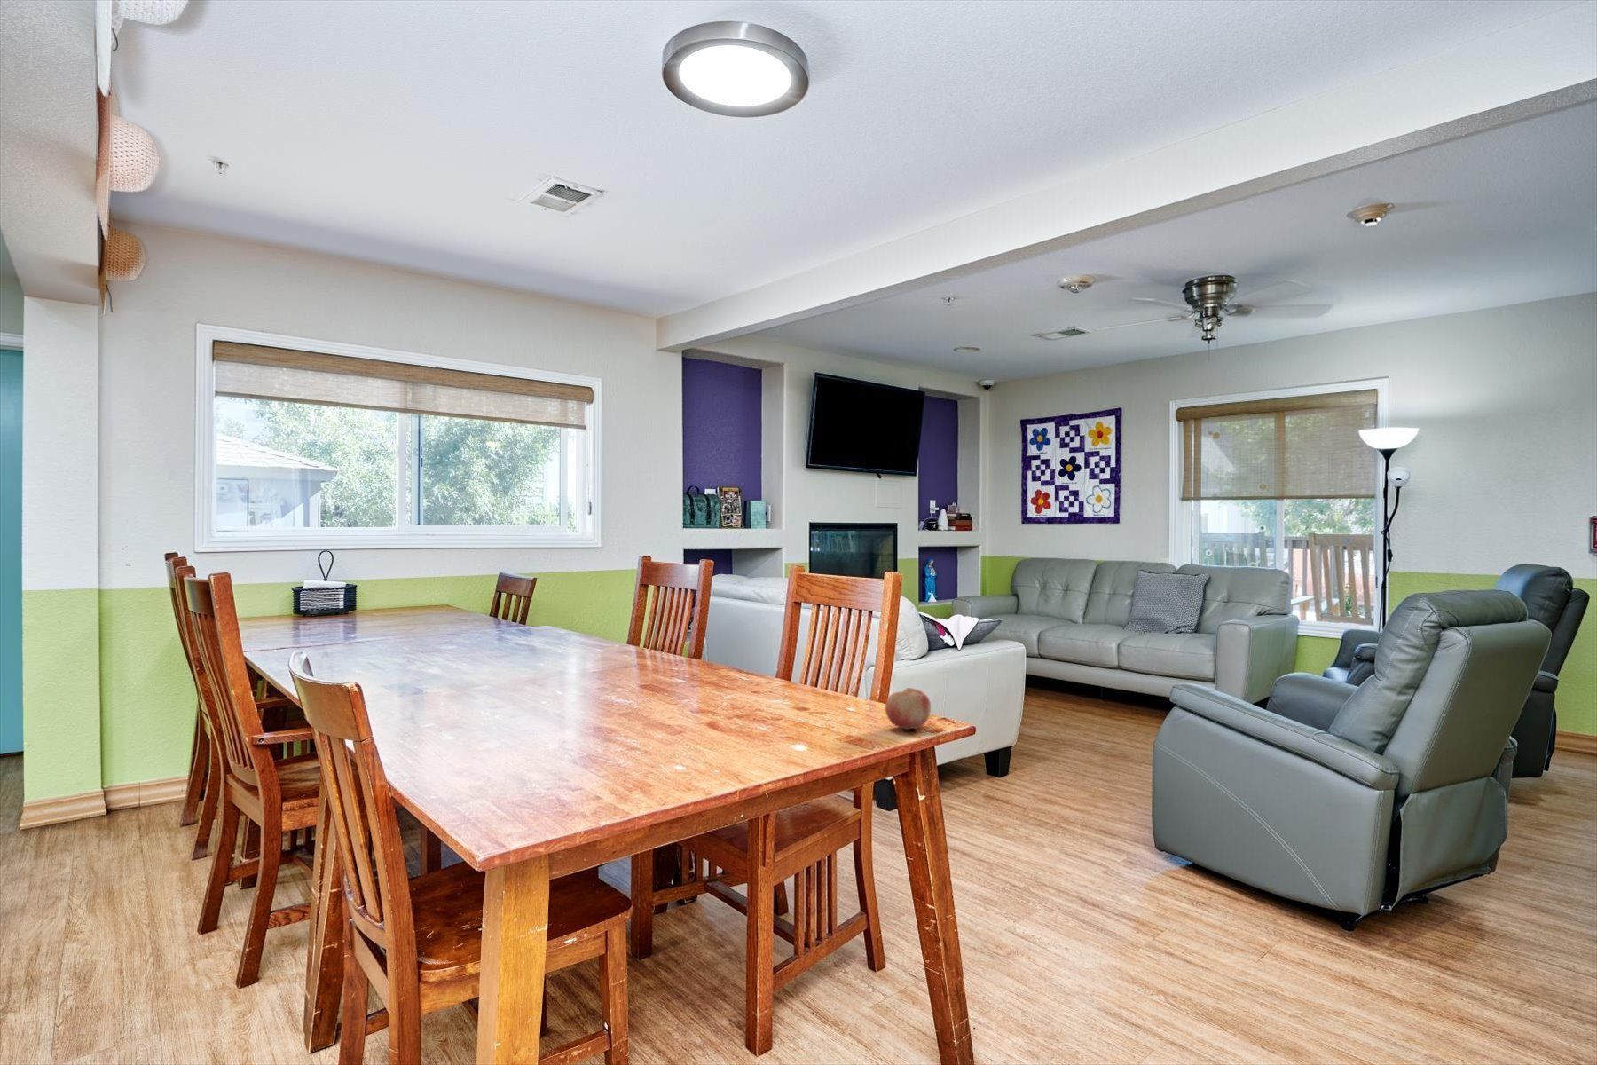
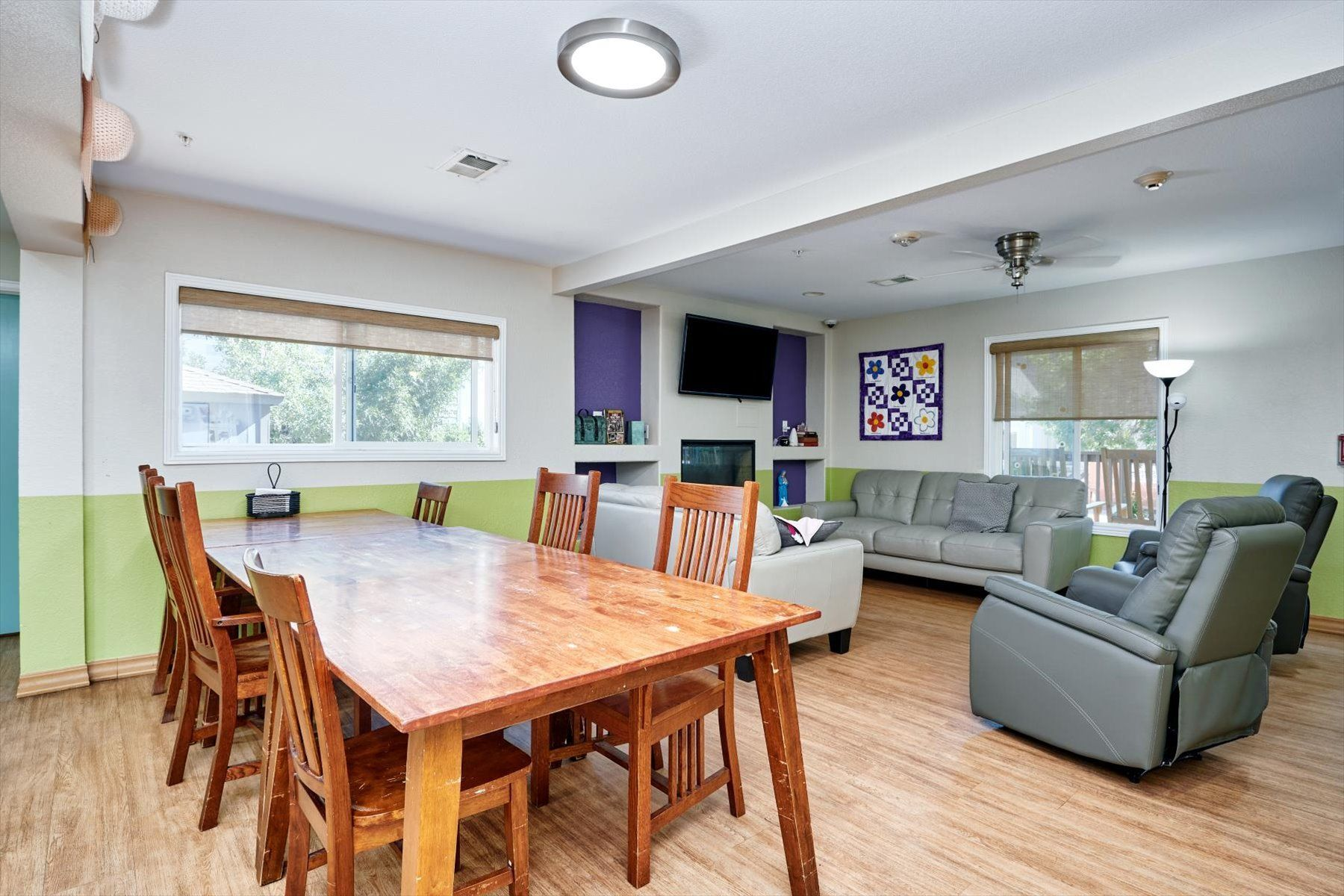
- fruit (908, 708)
